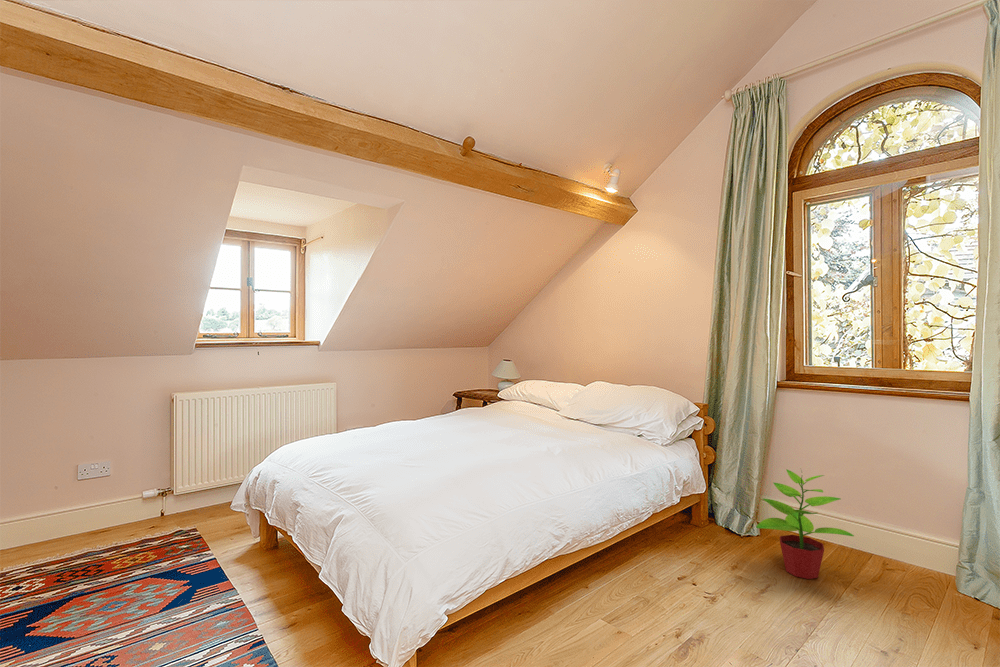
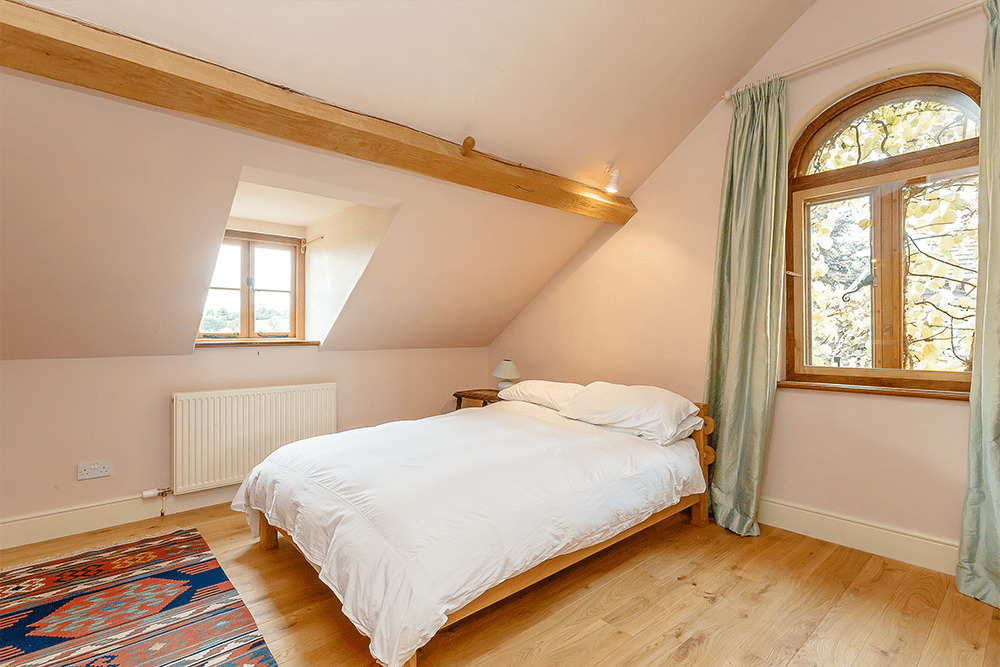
- potted plant (804, 521)
